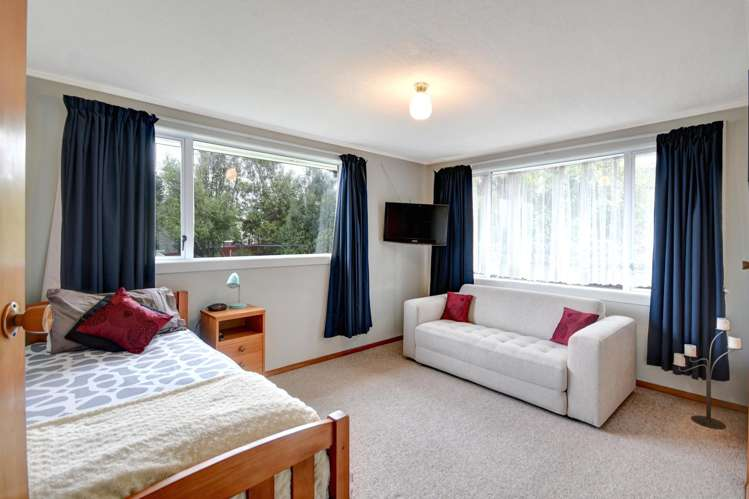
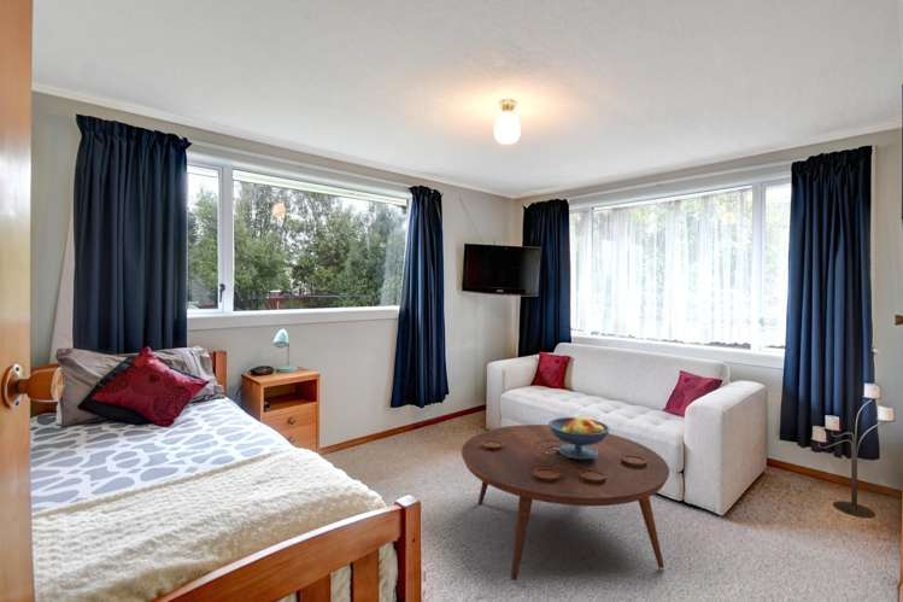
+ fruit bowl (577, 437)
+ coffee table (558, 489)
